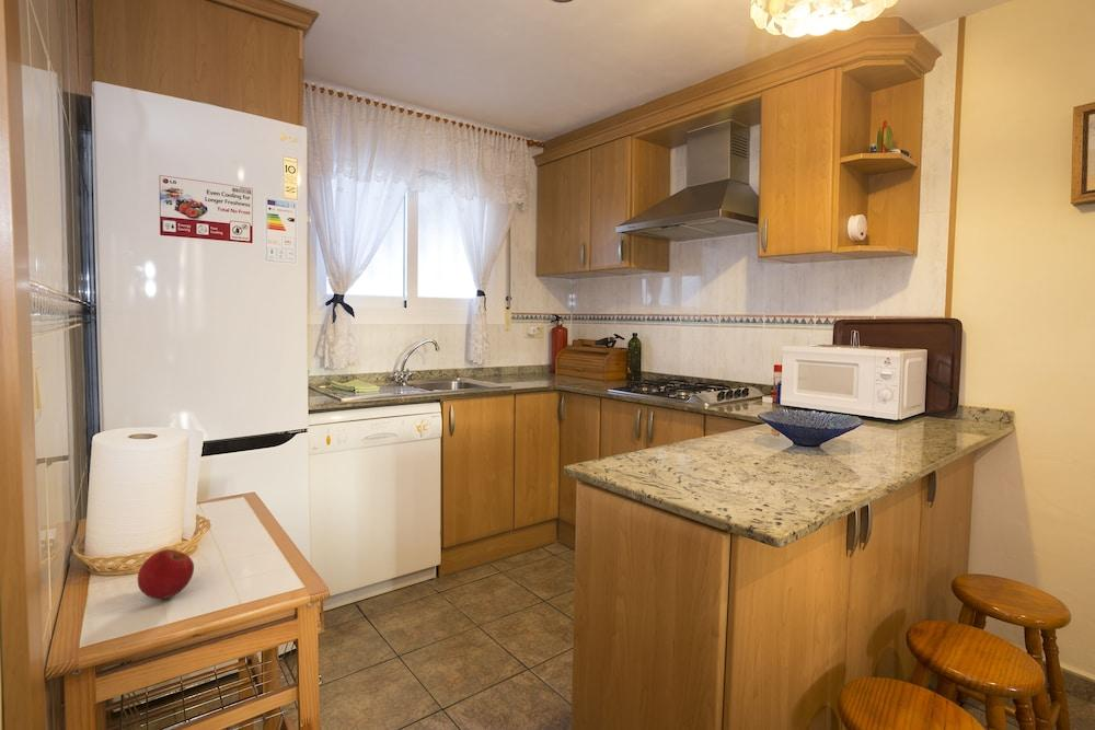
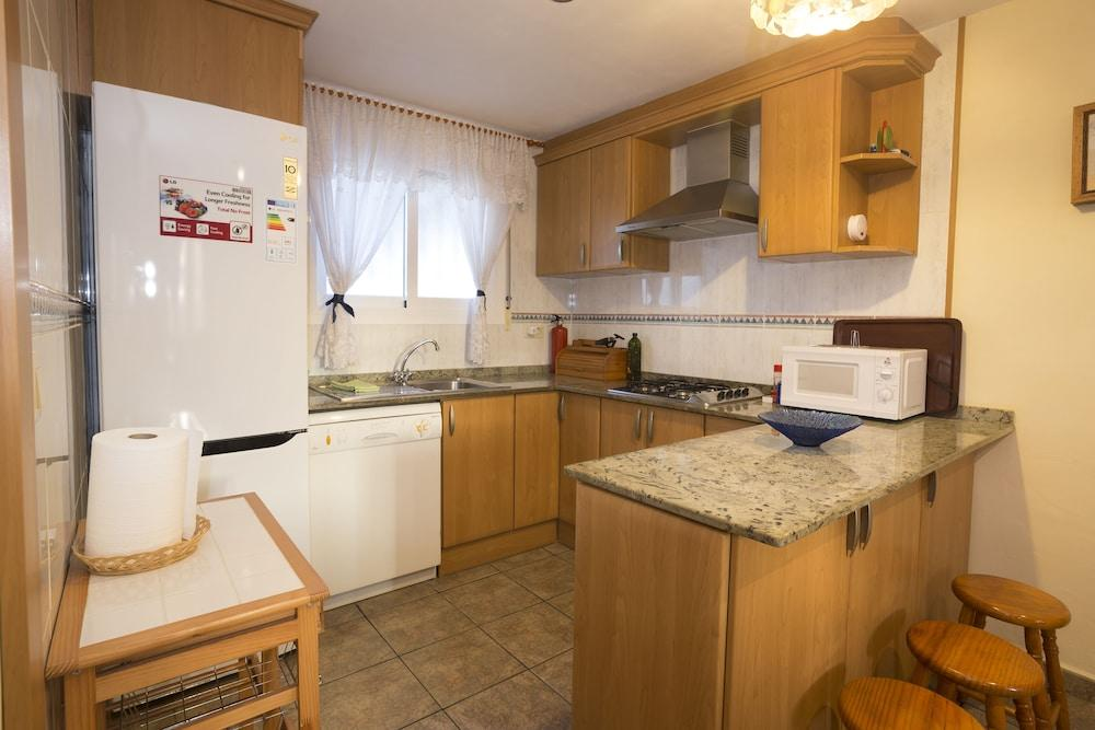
- apple (165, 572)
